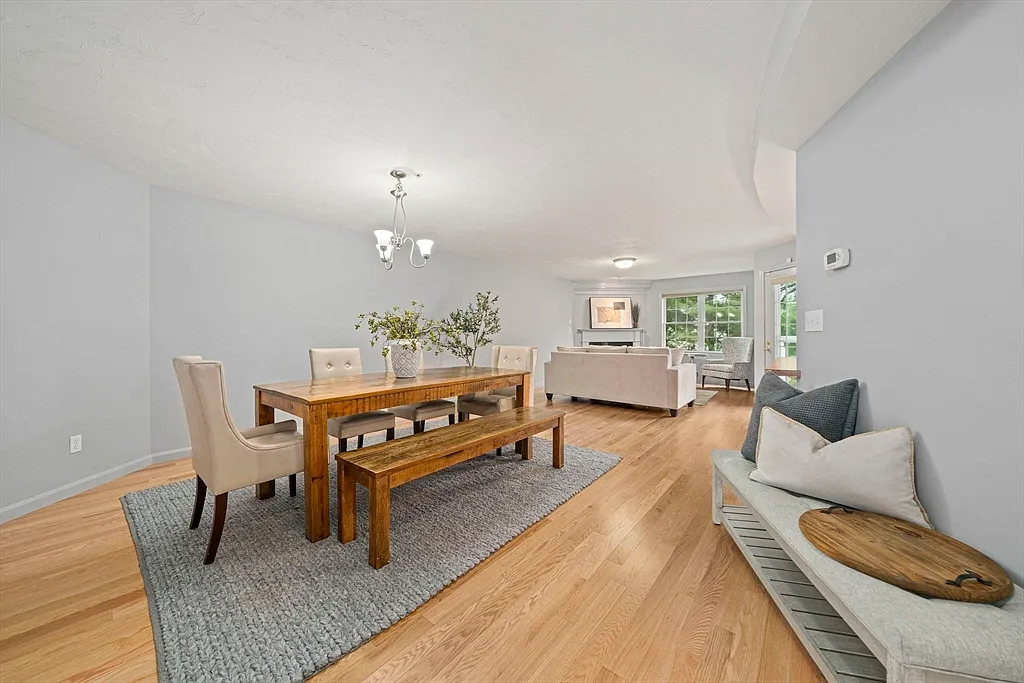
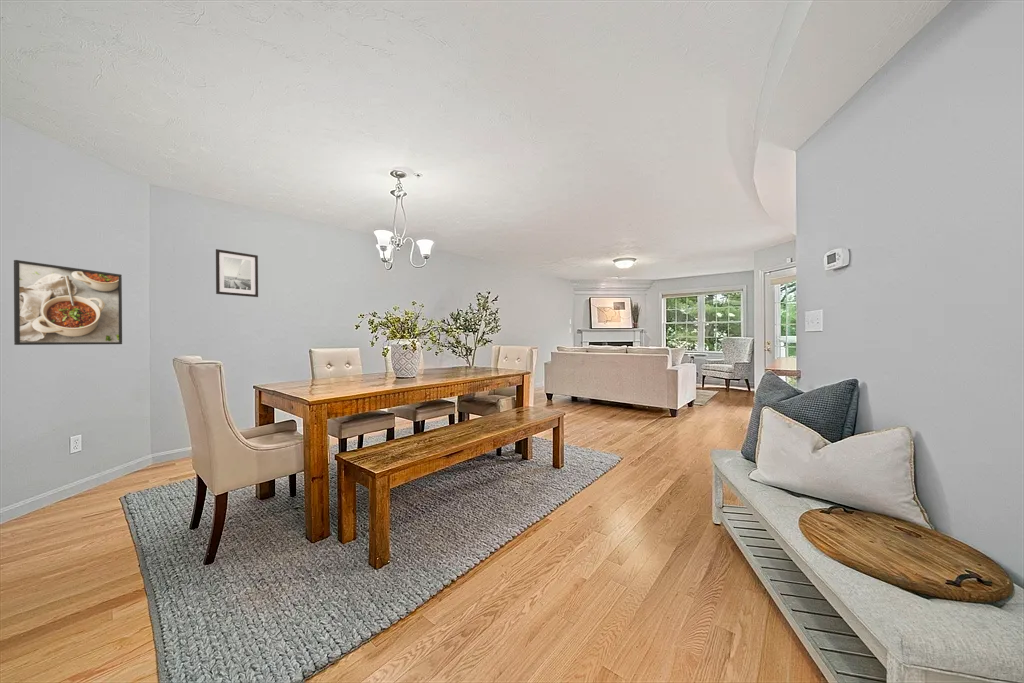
+ wall art (237, 274)
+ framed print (73, 306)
